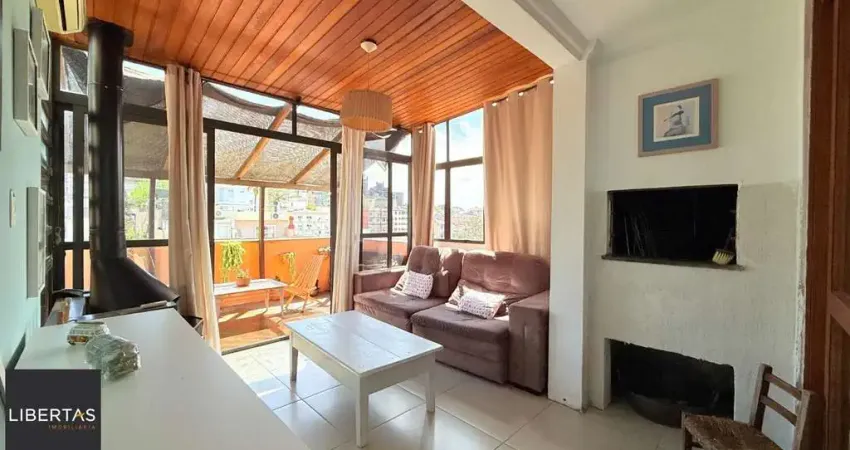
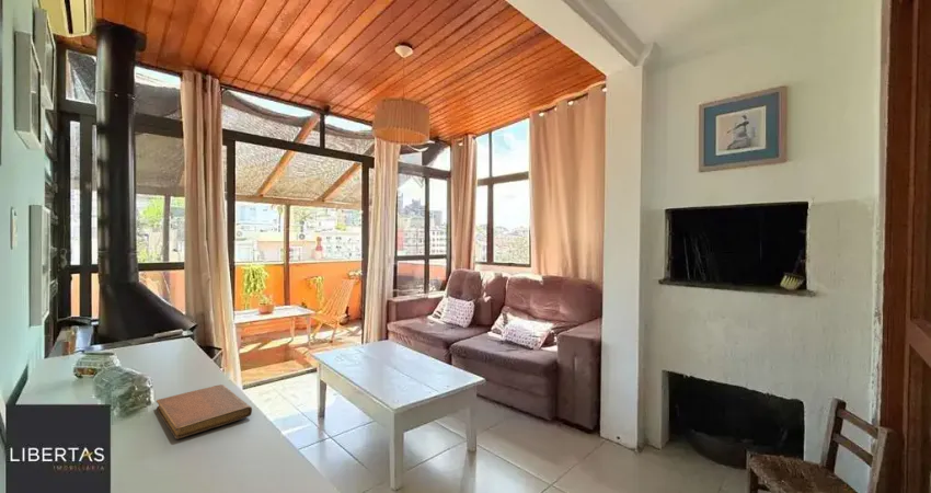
+ notebook (203, 408)
